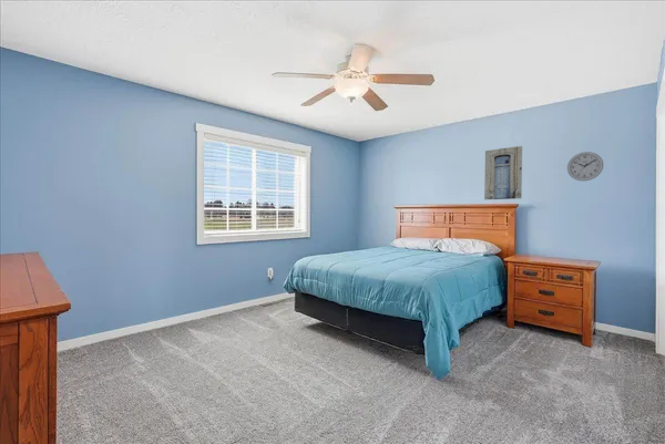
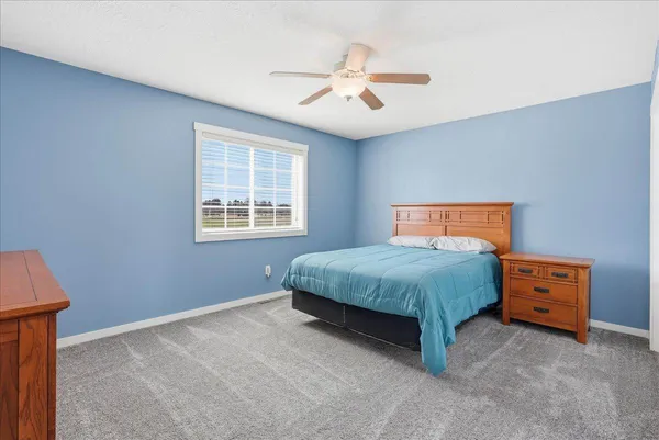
- wall clock (584, 166)
- wall art (502, 174)
